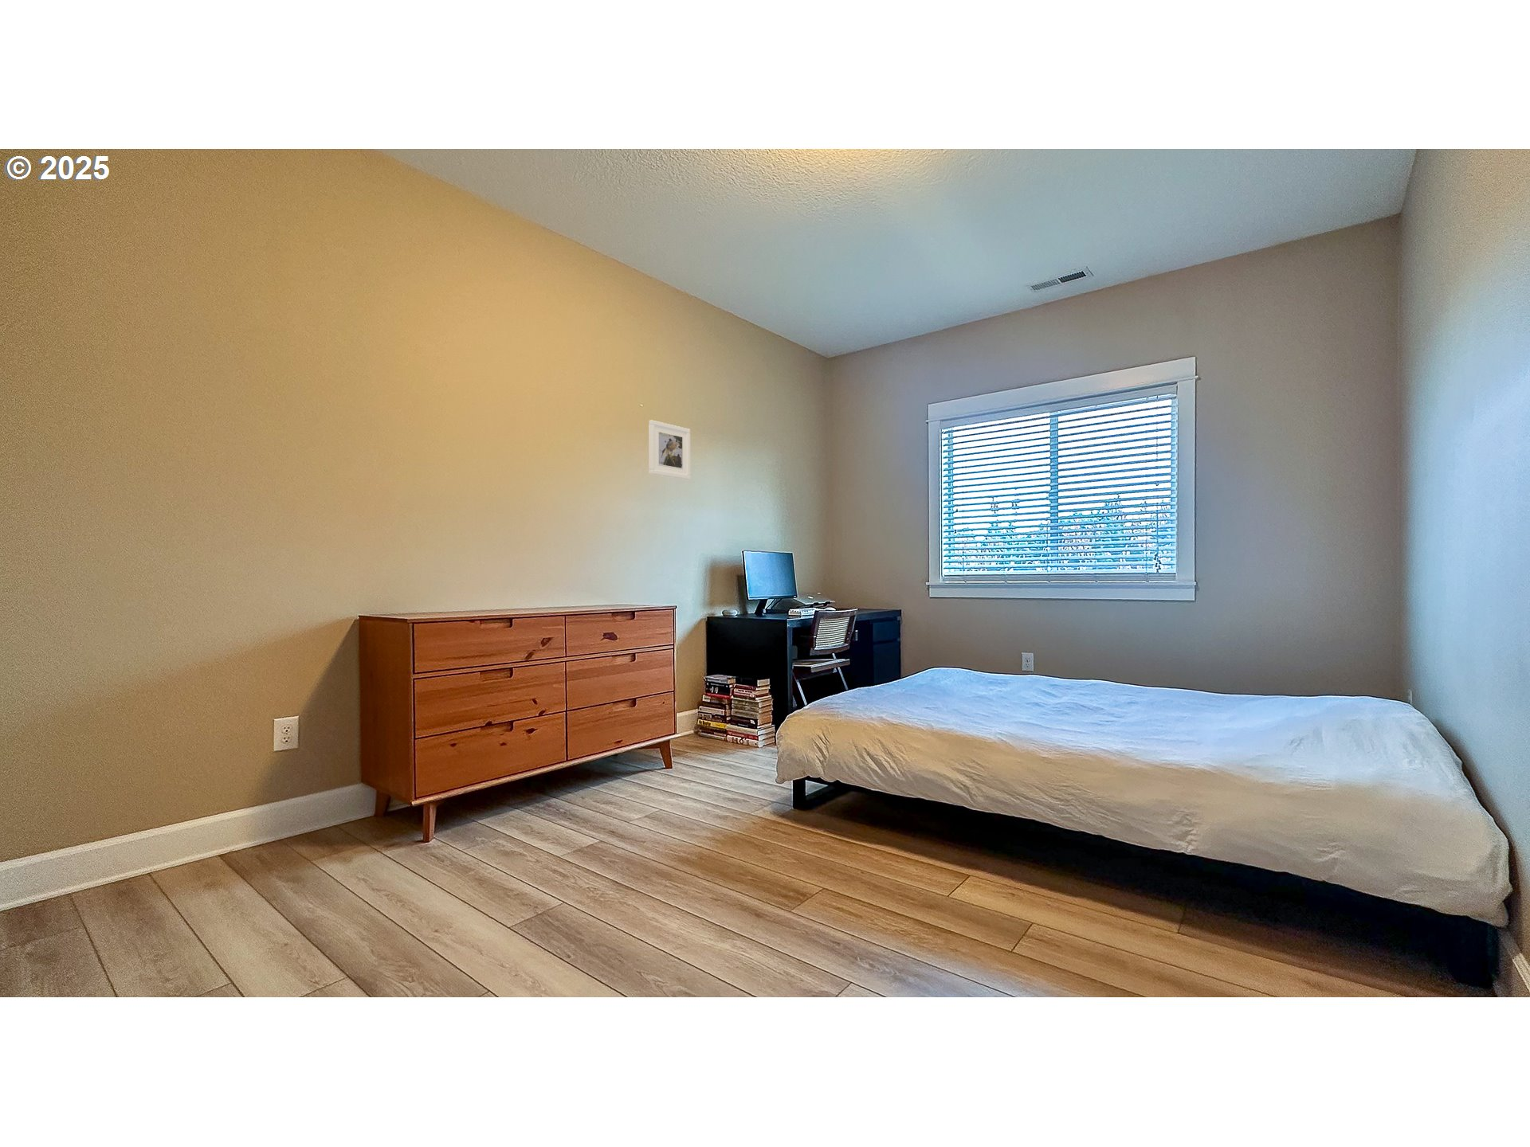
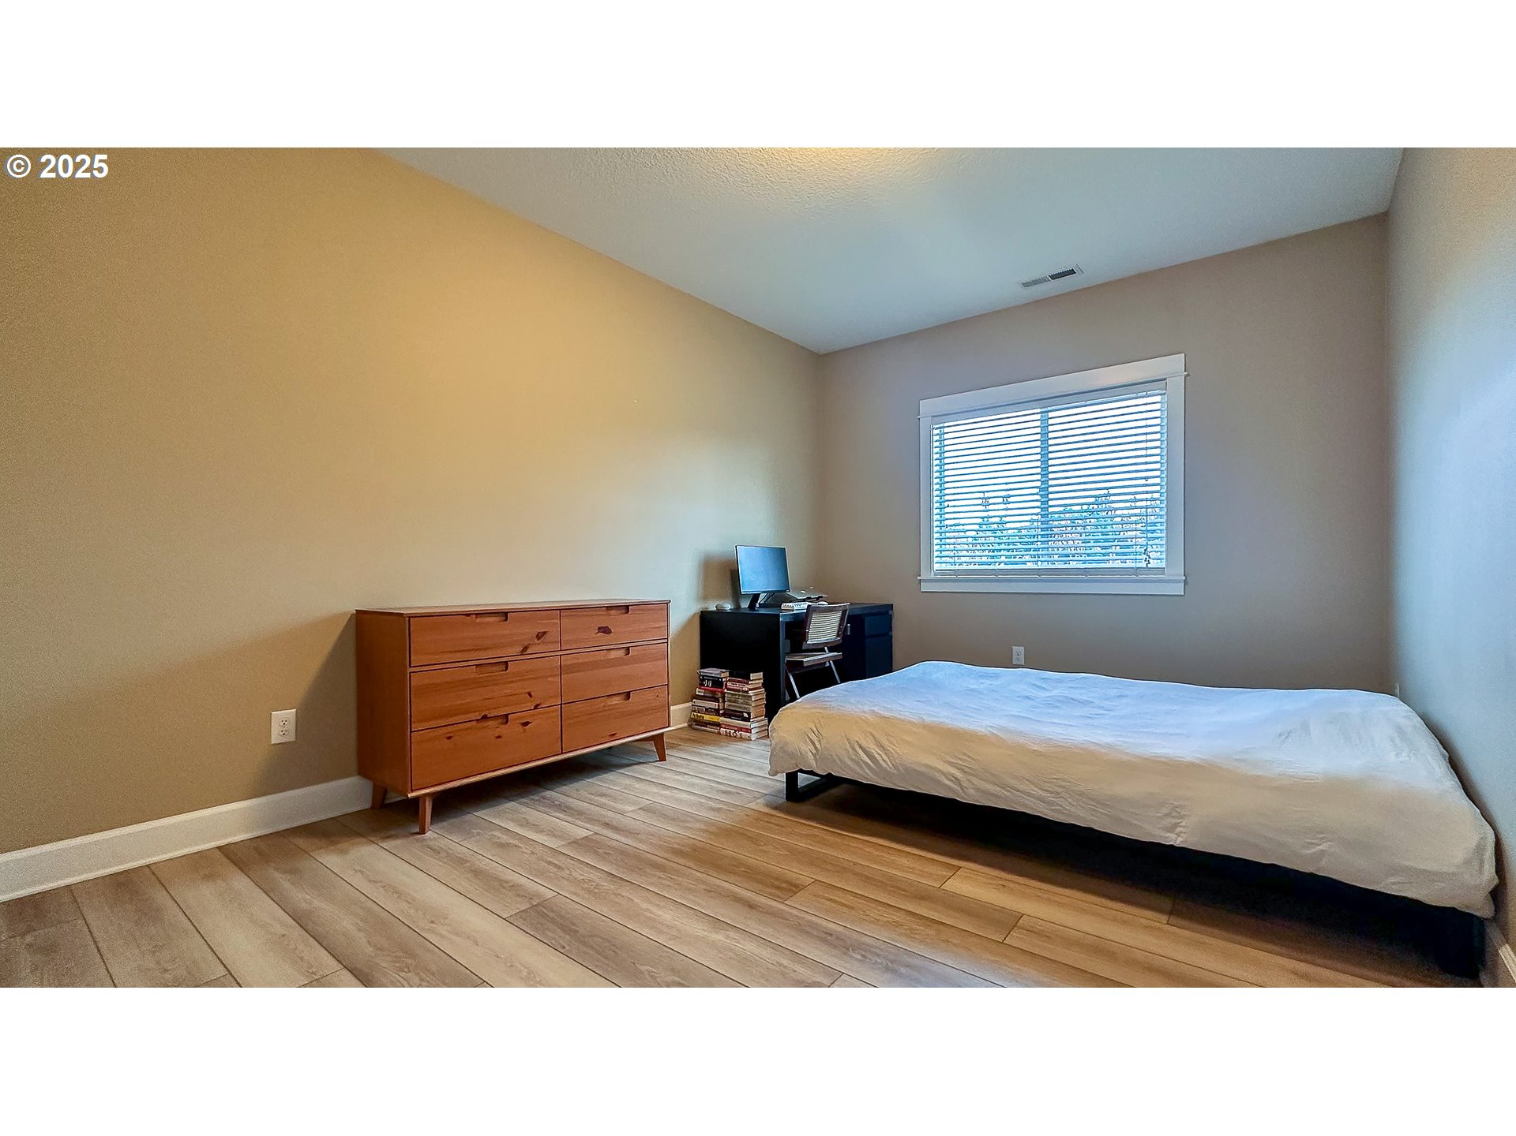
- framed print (670, 451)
